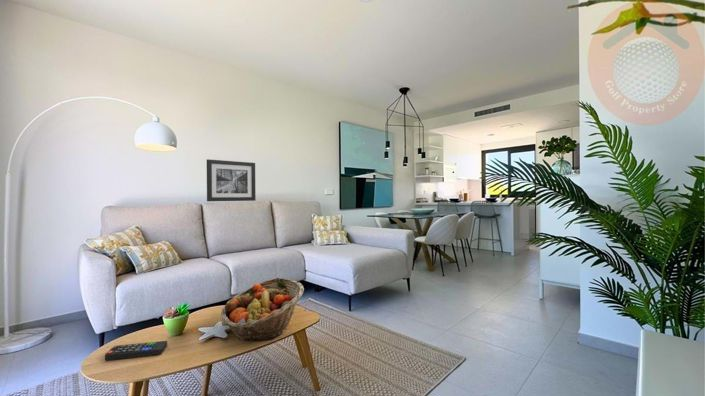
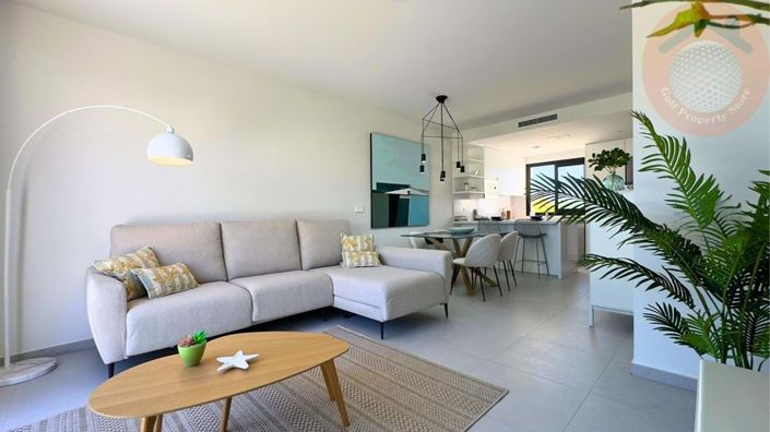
- remote control (137, 349)
- wall art (232, 181)
- fruit basket (263, 306)
